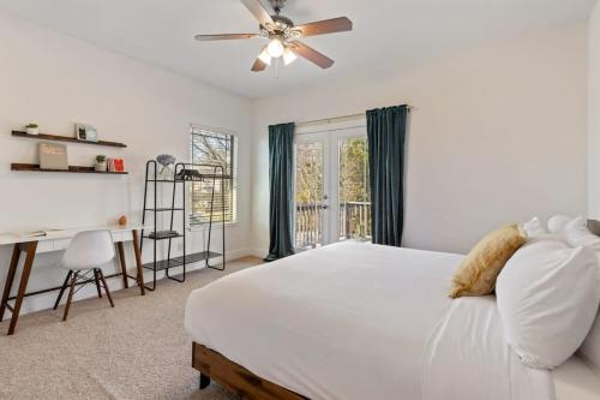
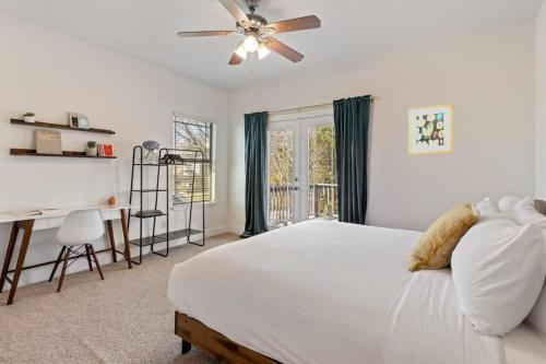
+ wall art (429, 130)
